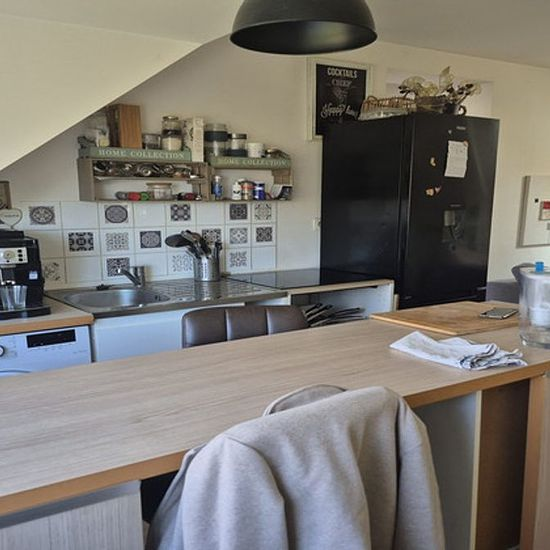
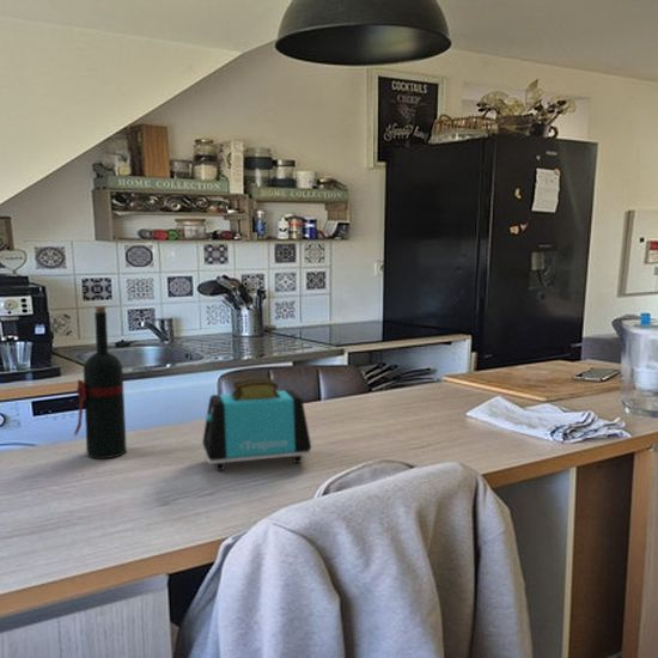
+ wine bottle (97, 380)
+ toaster (256, 420)
